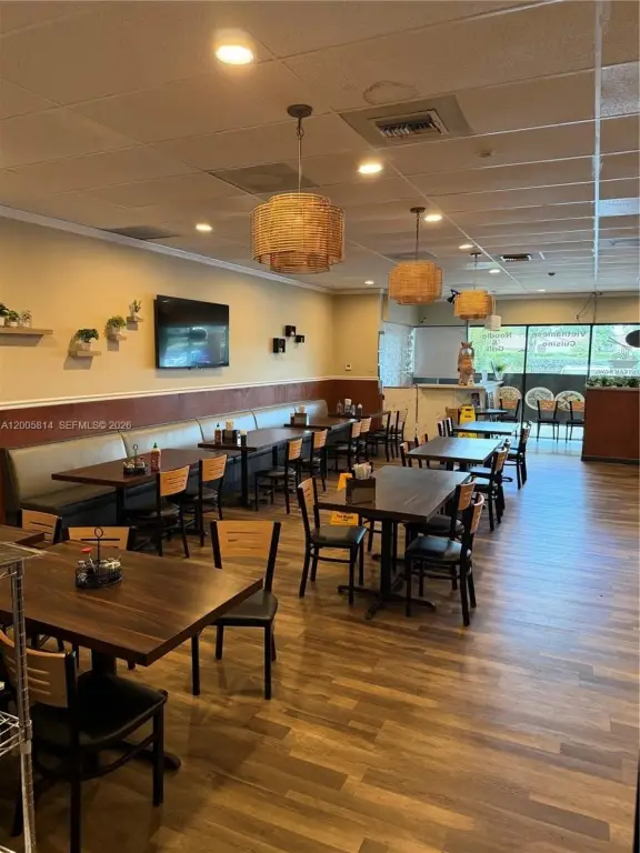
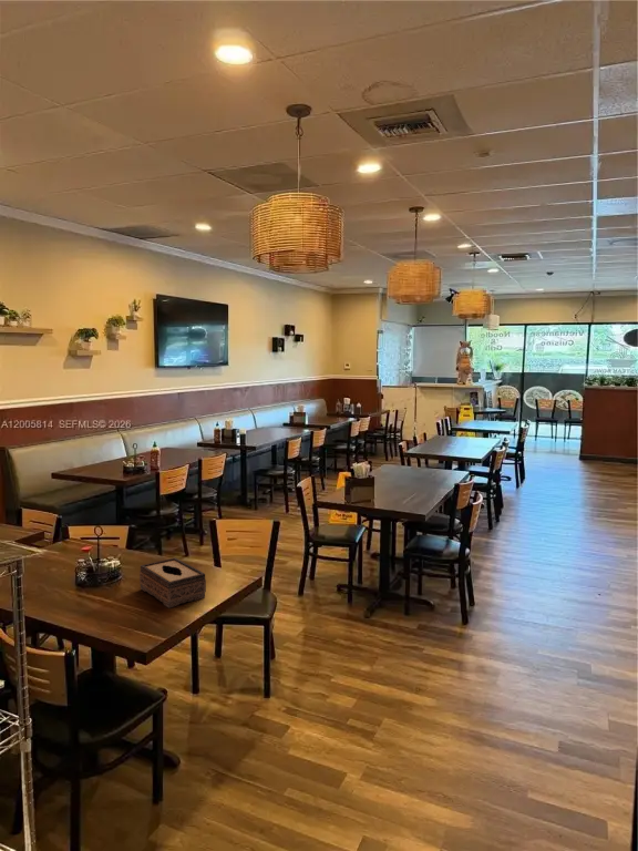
+ tissue box (172, 581)
